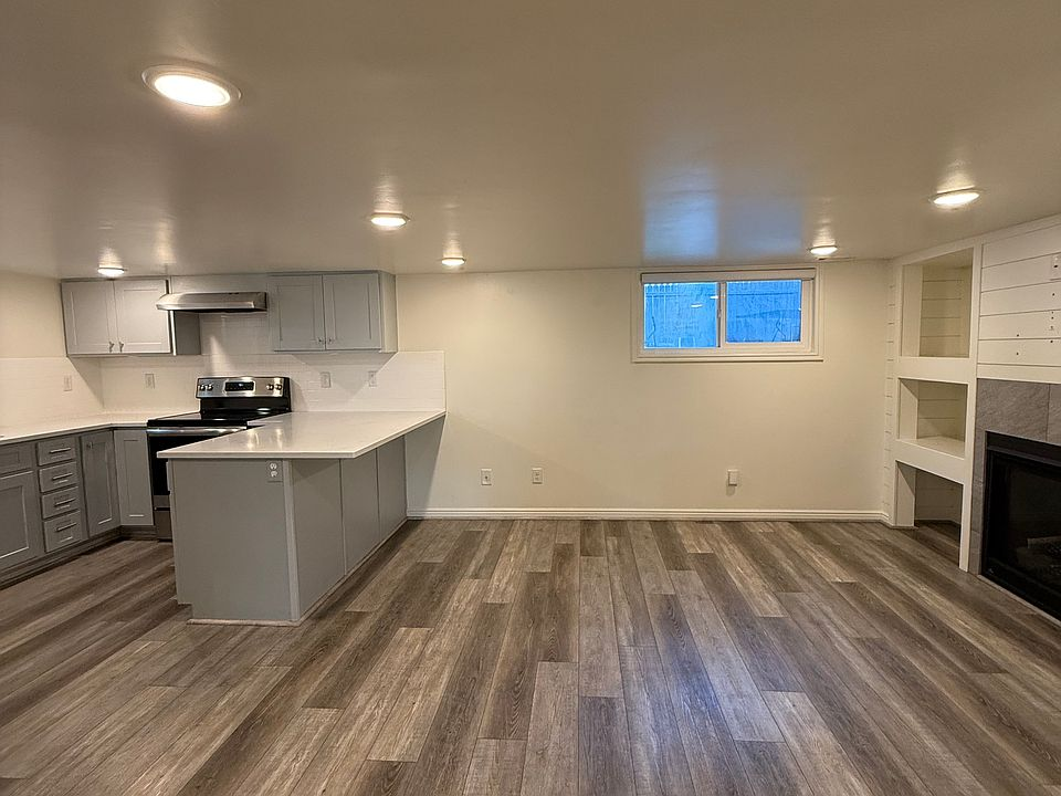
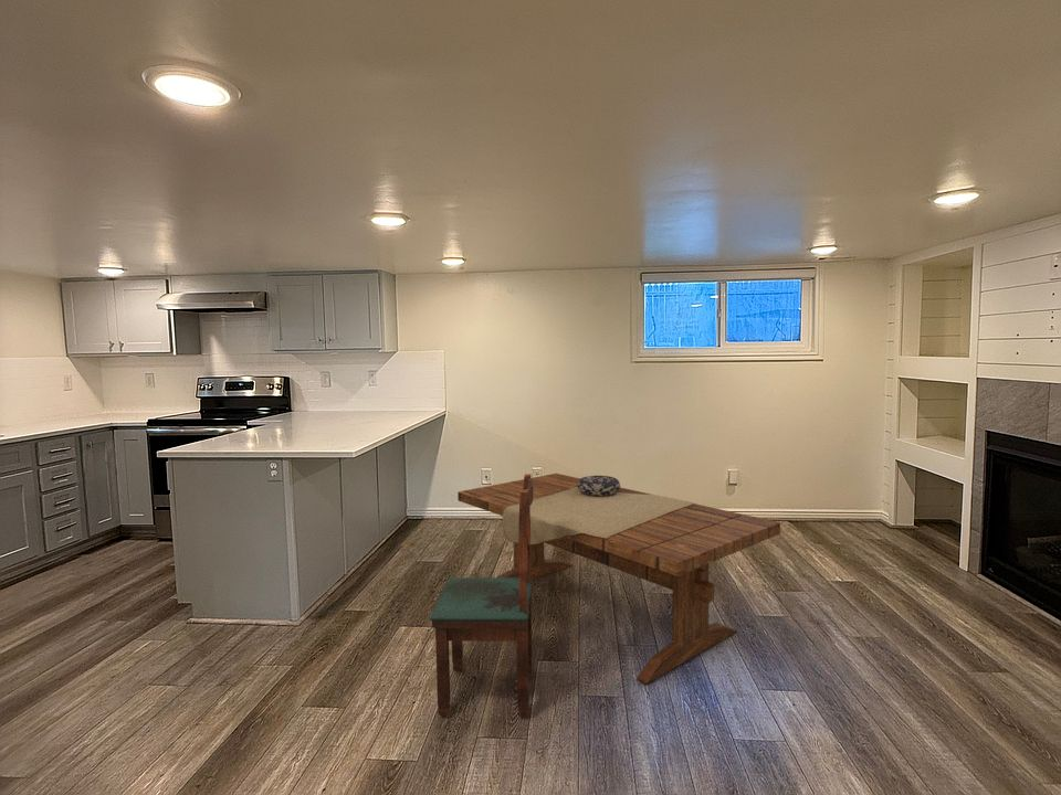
+ dining table (599, 559)
+ dining chair (486, 589)
+ decorative bowl (598, 485)
